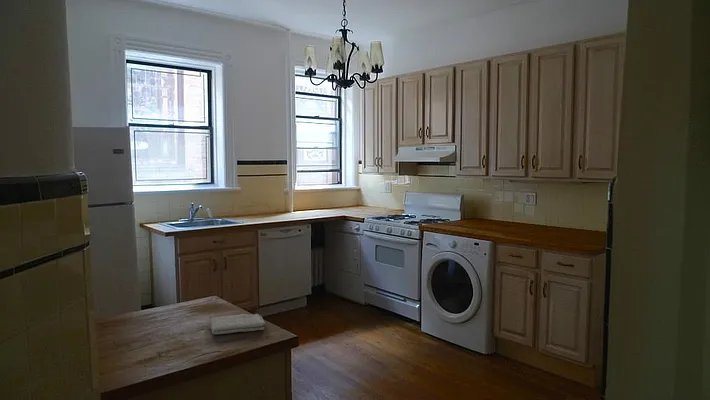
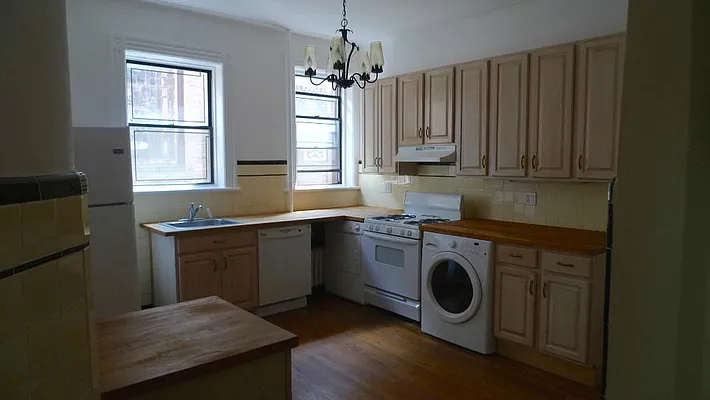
- washcloth (237, 323)
